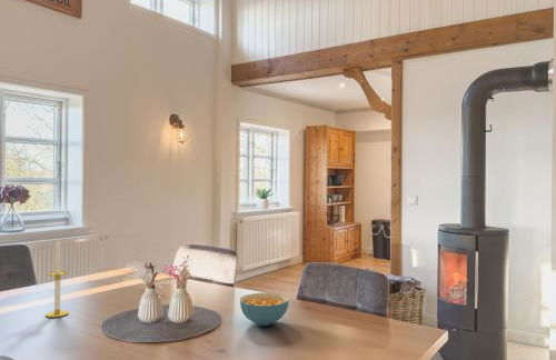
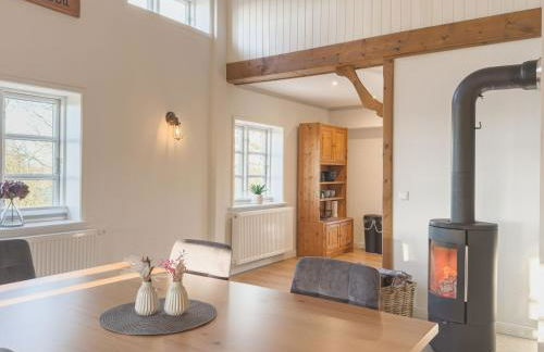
- candle (57, 276)
- cereal bowl (264, 311)
